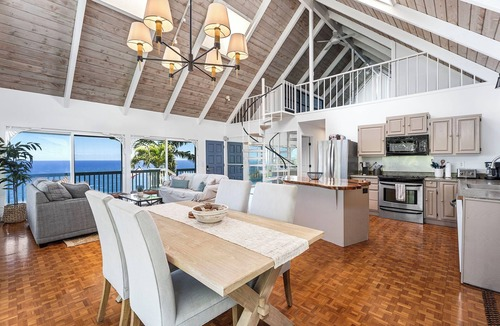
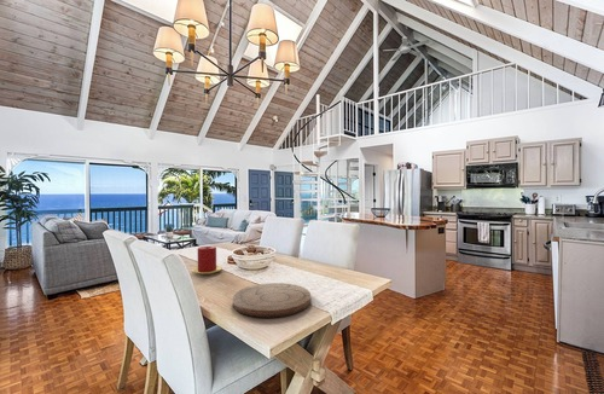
+ candle (207, 259)
+ cutting board (272, 297)
